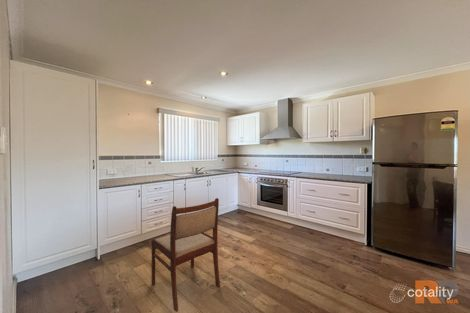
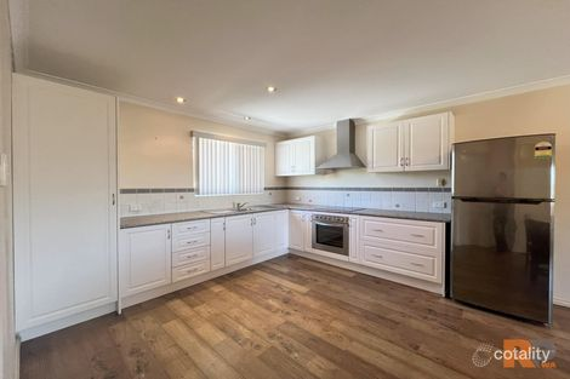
- dining chair (185, 241)
